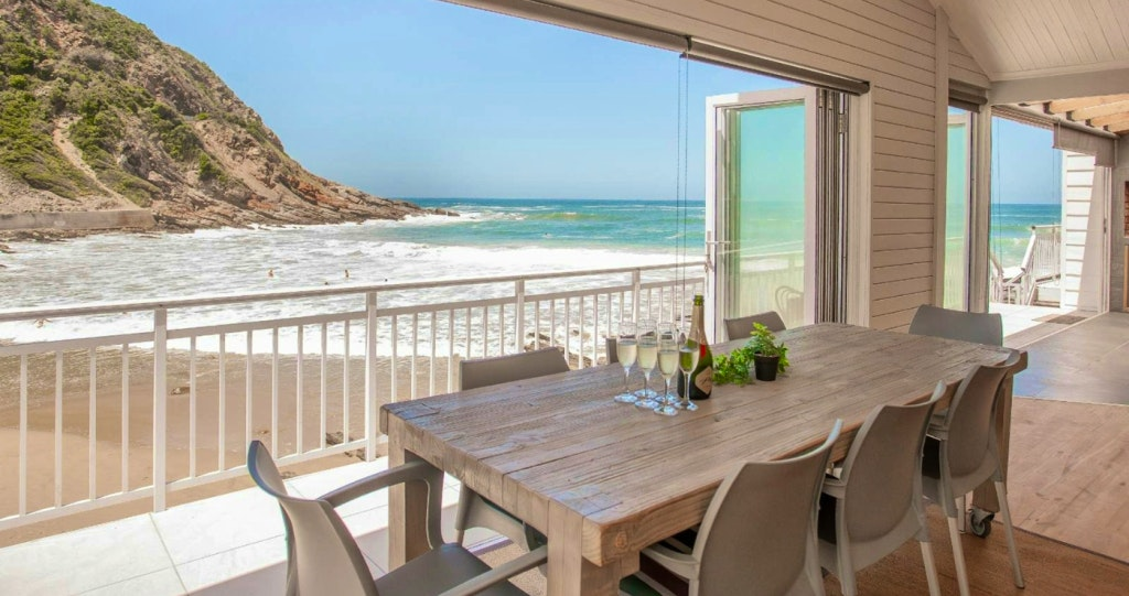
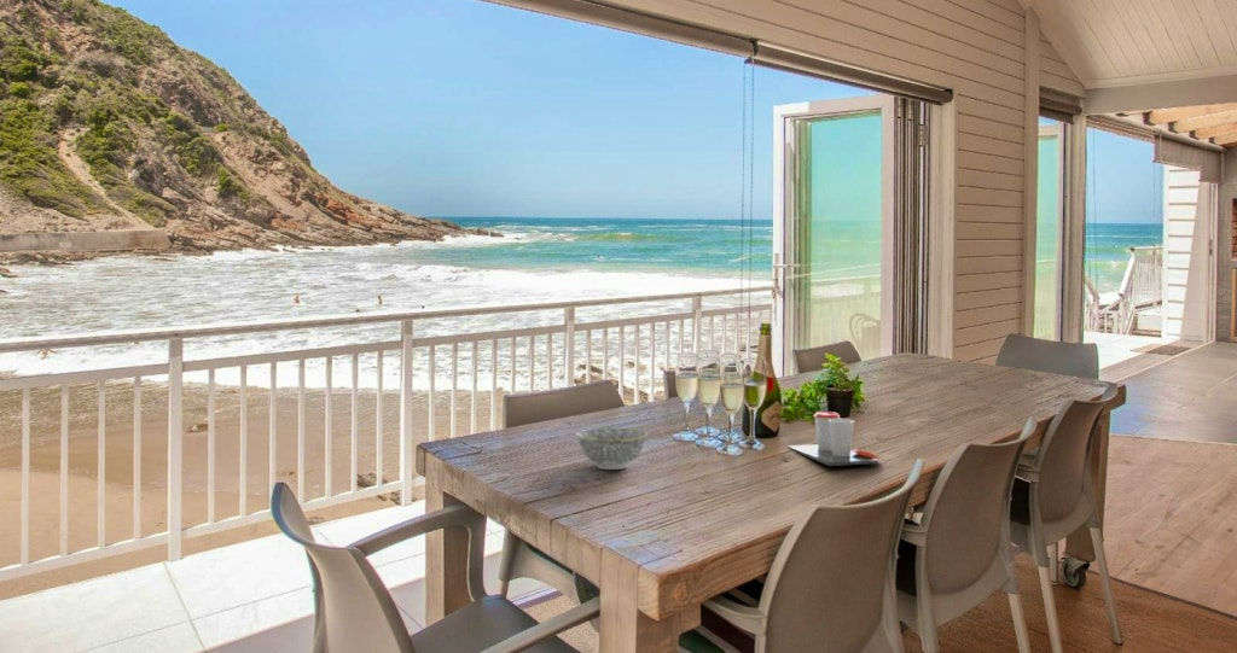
+ cup (836, 435)
+ bowl (611, 449)
